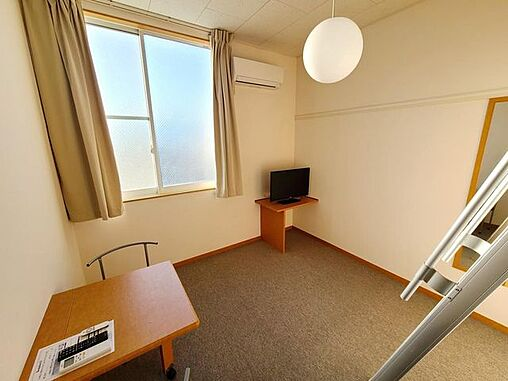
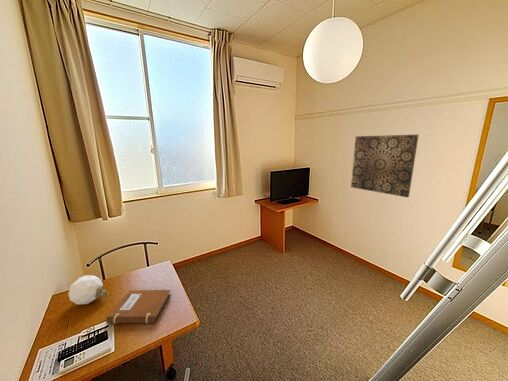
+ notebook (139, 305)
+ decorative egg (88, 288)
+ wall art (380, 164)
